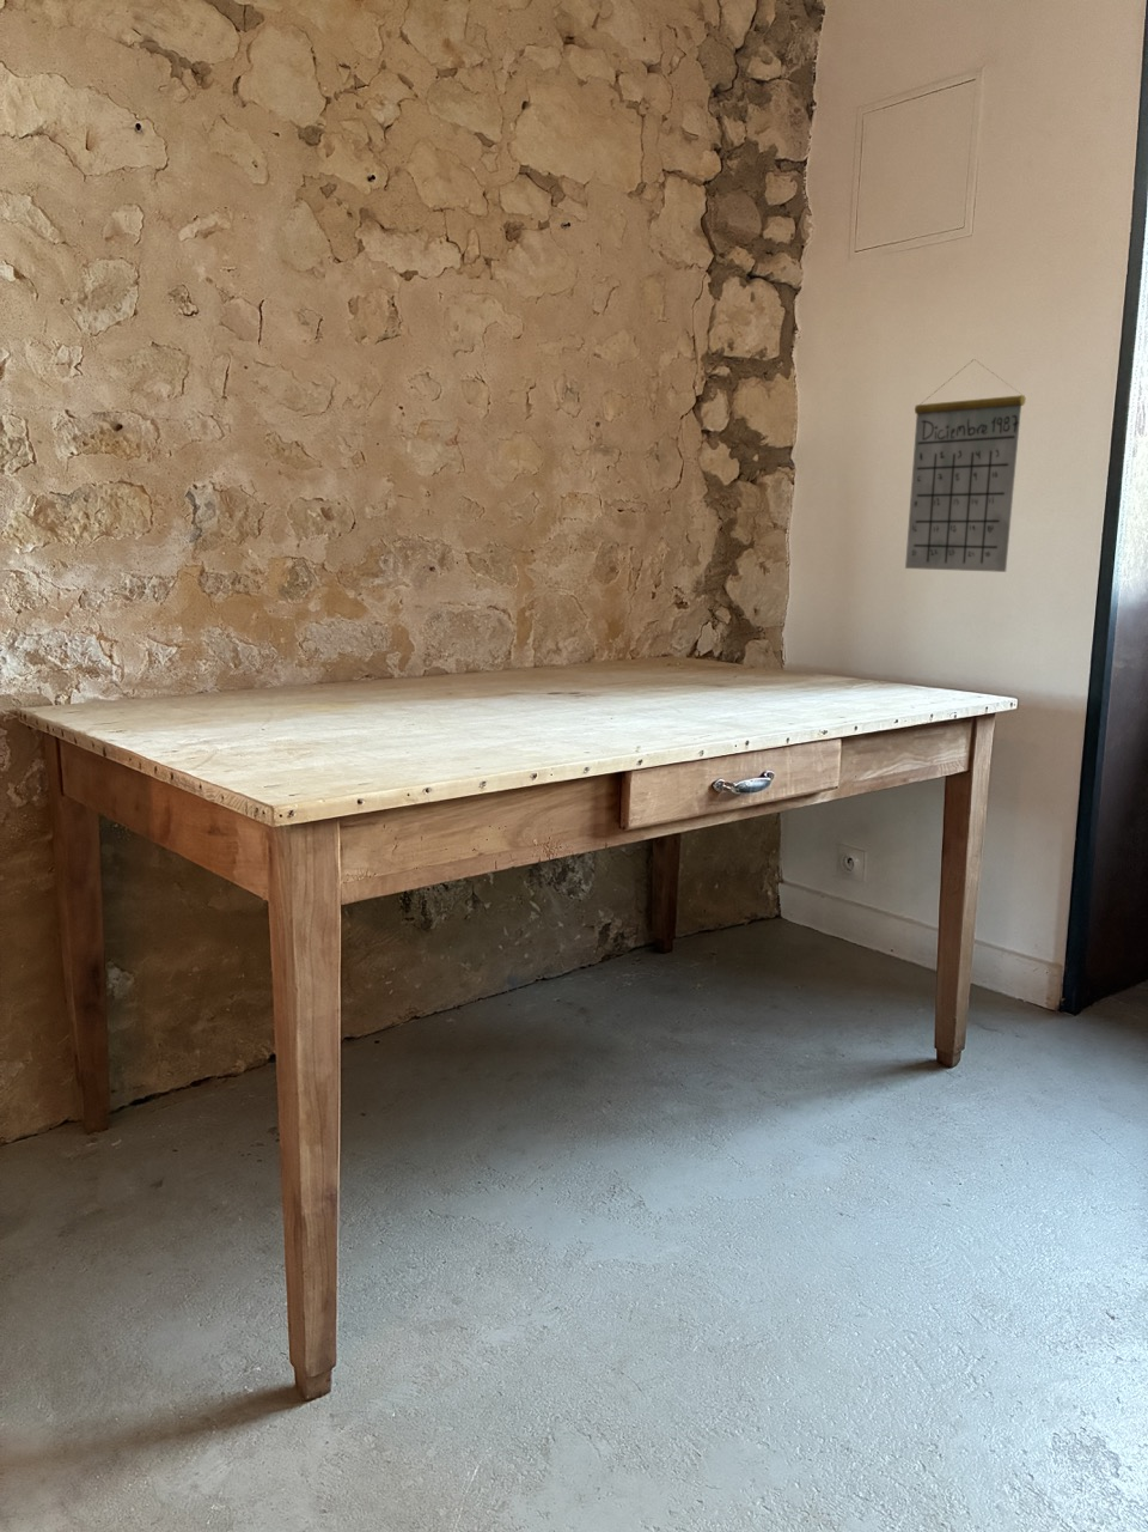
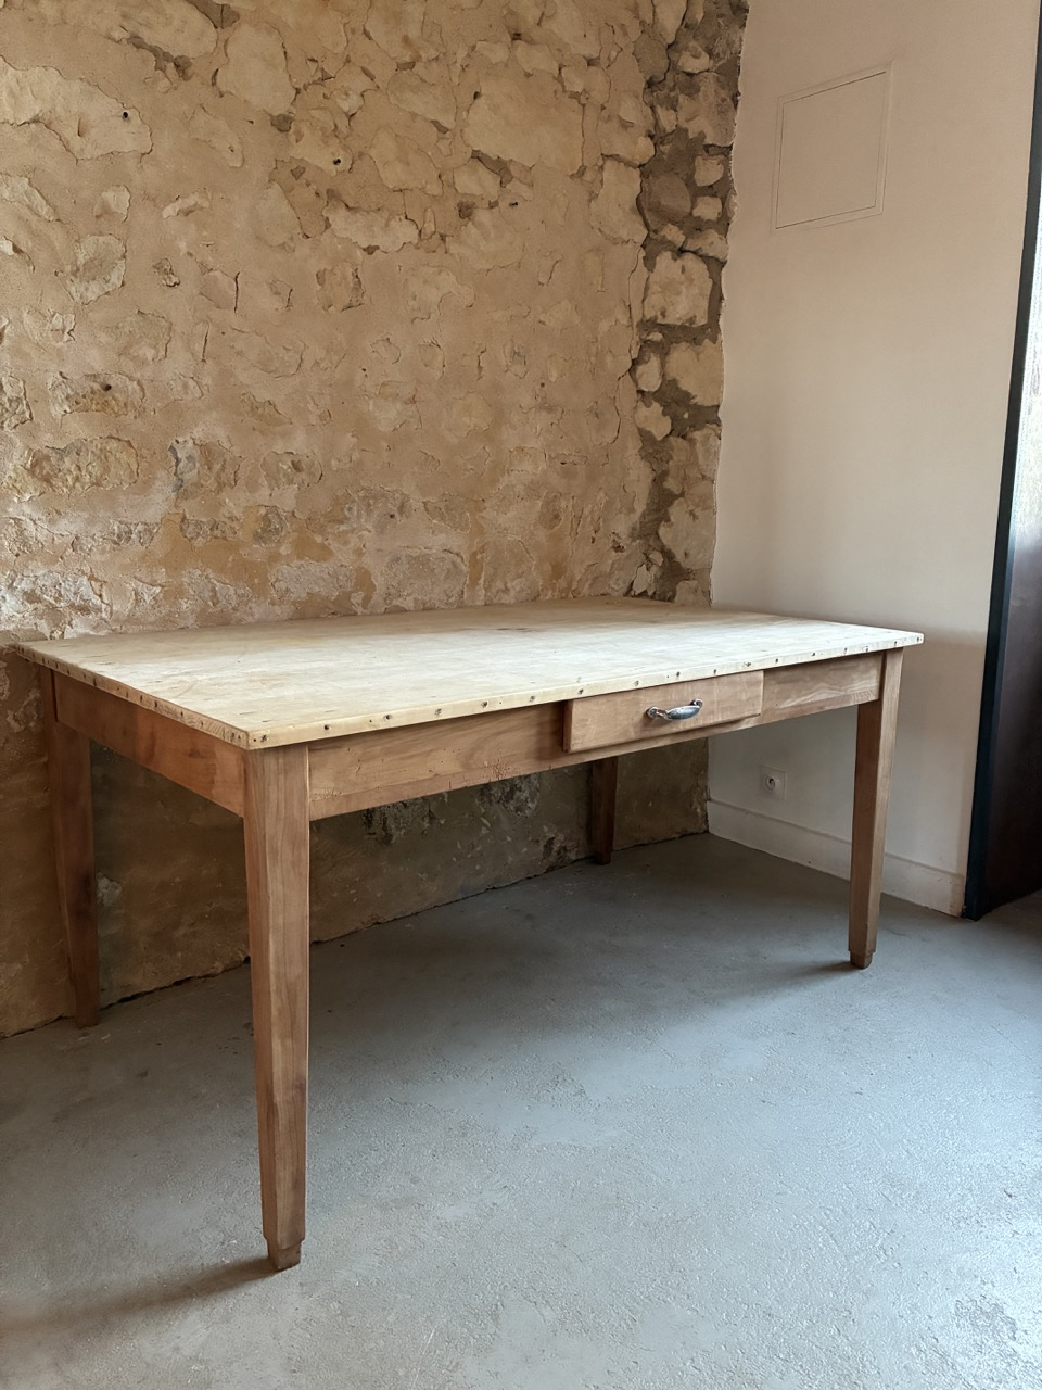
- calendar (962, 466)
